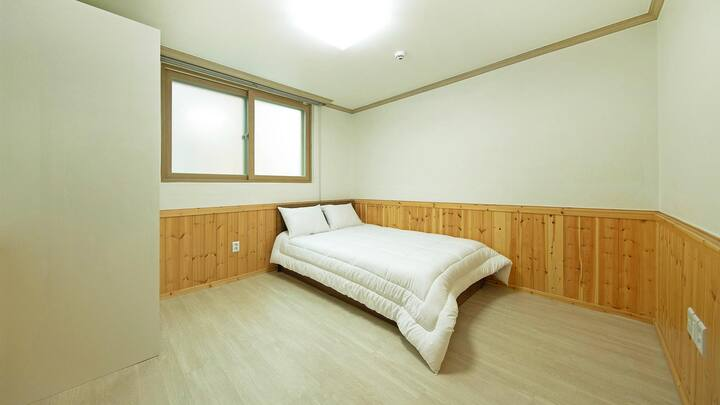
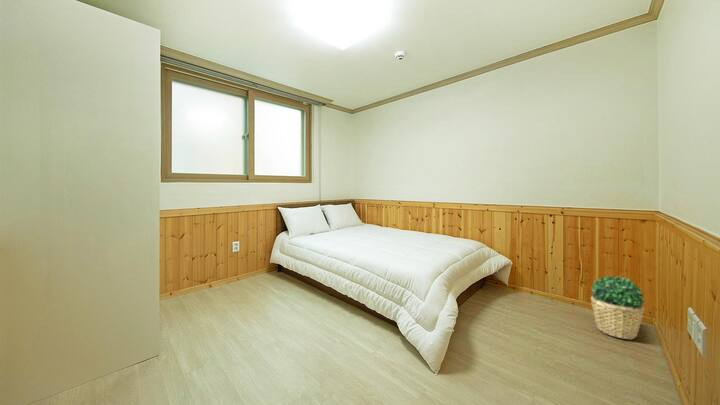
+ potted plant (616, 304)
